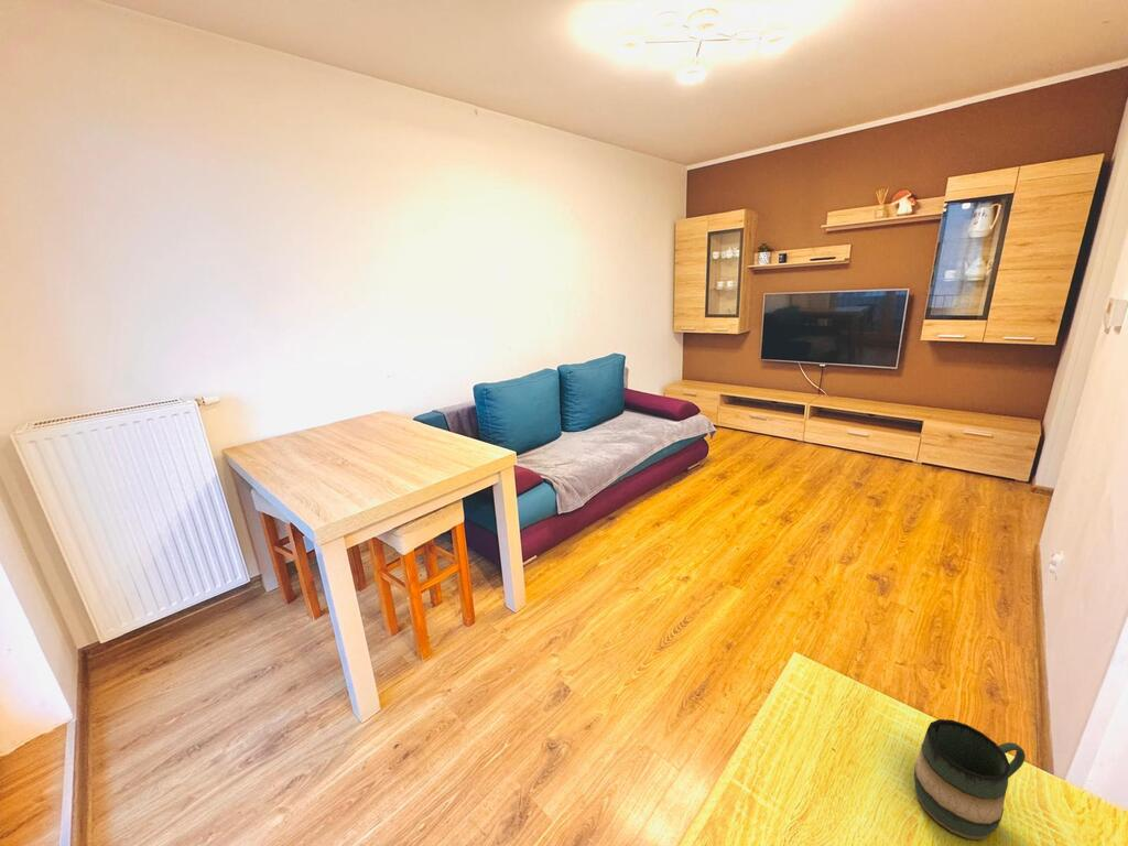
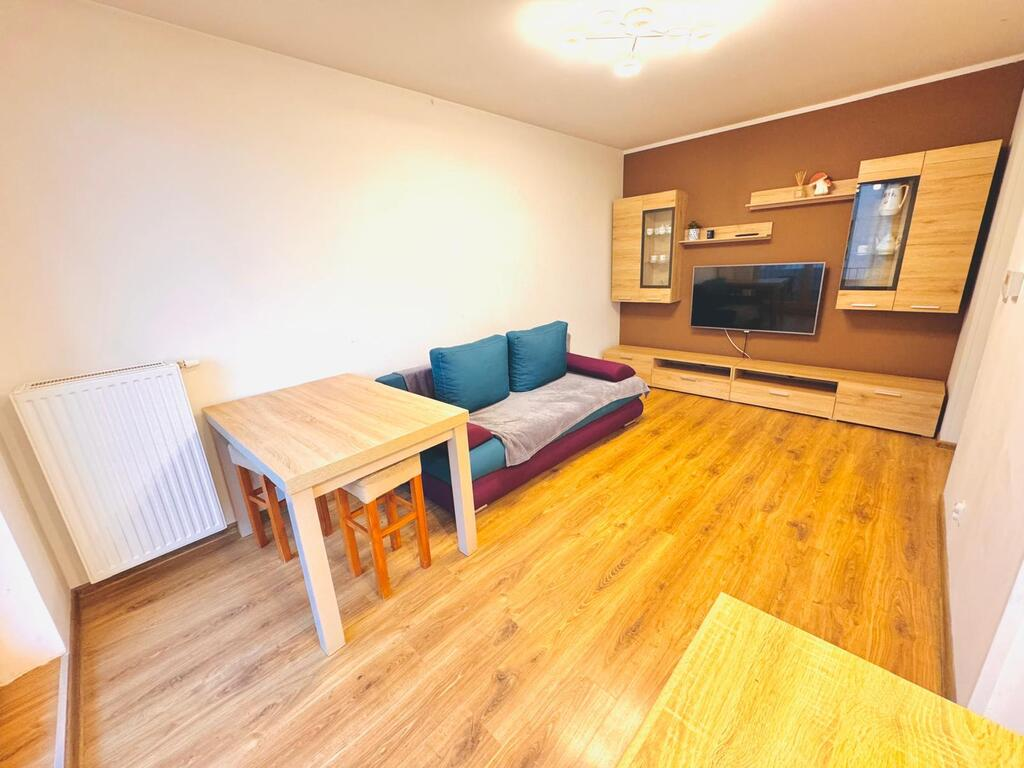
- mug (973, 774)
